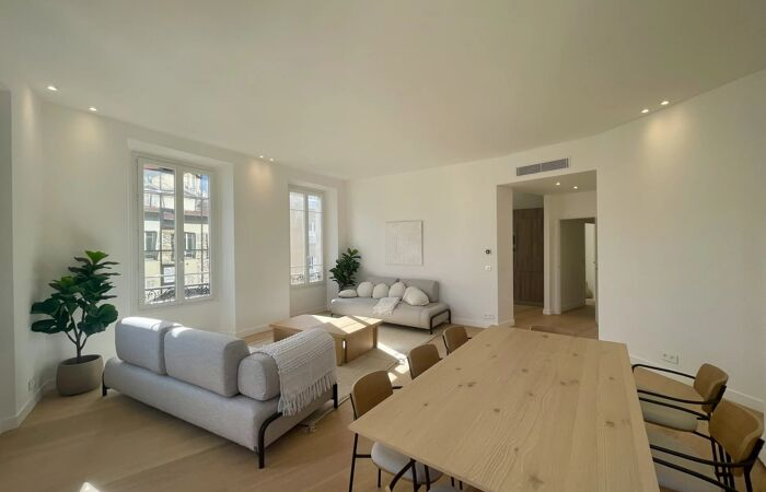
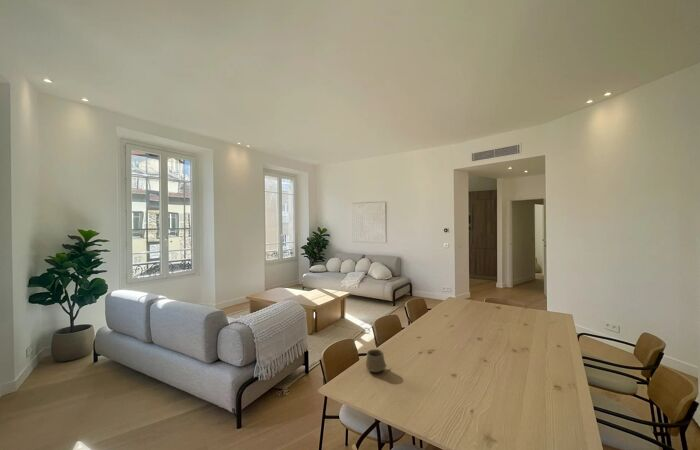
+ cup (375, 361)
